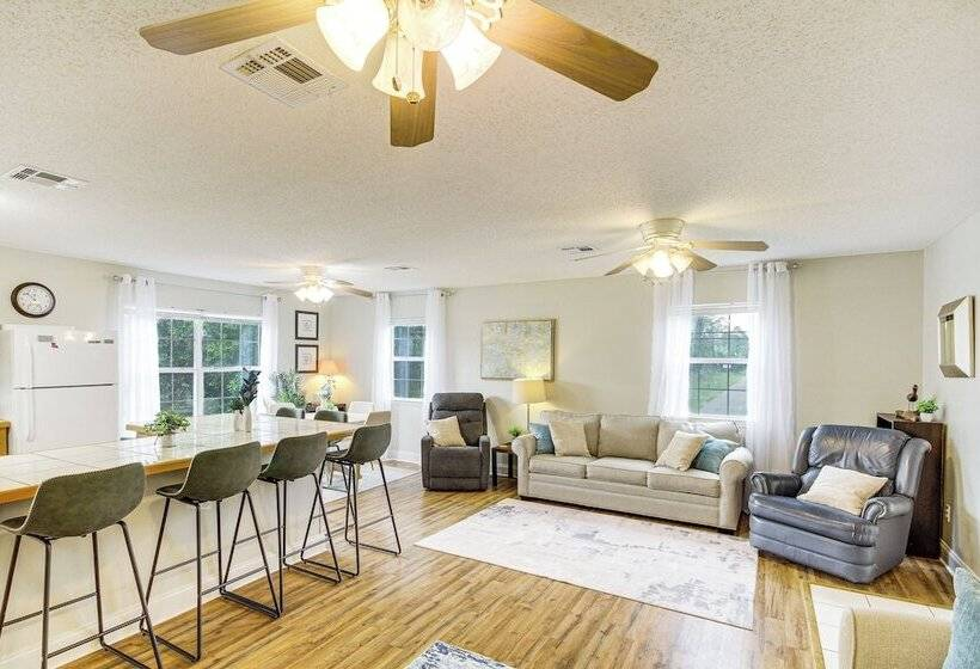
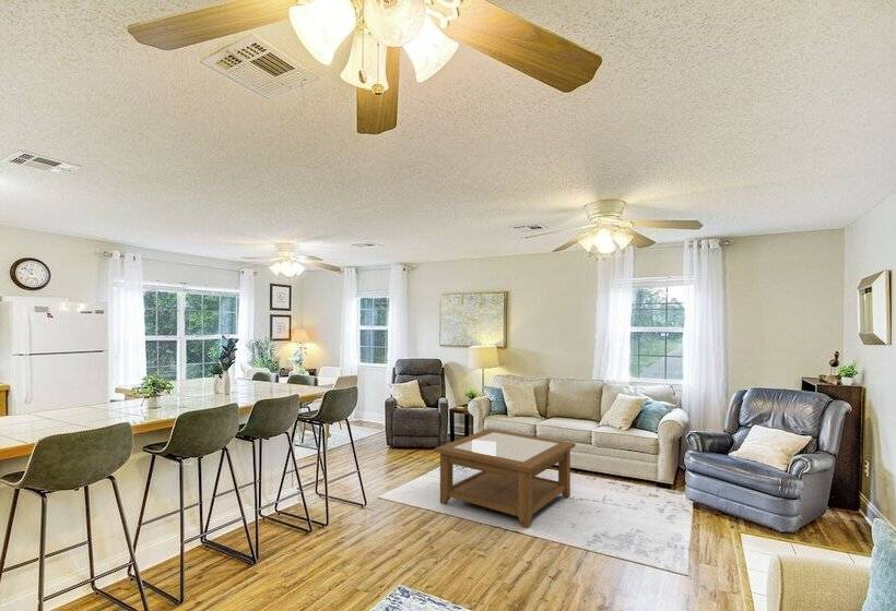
+ coffee table (506, 471)
